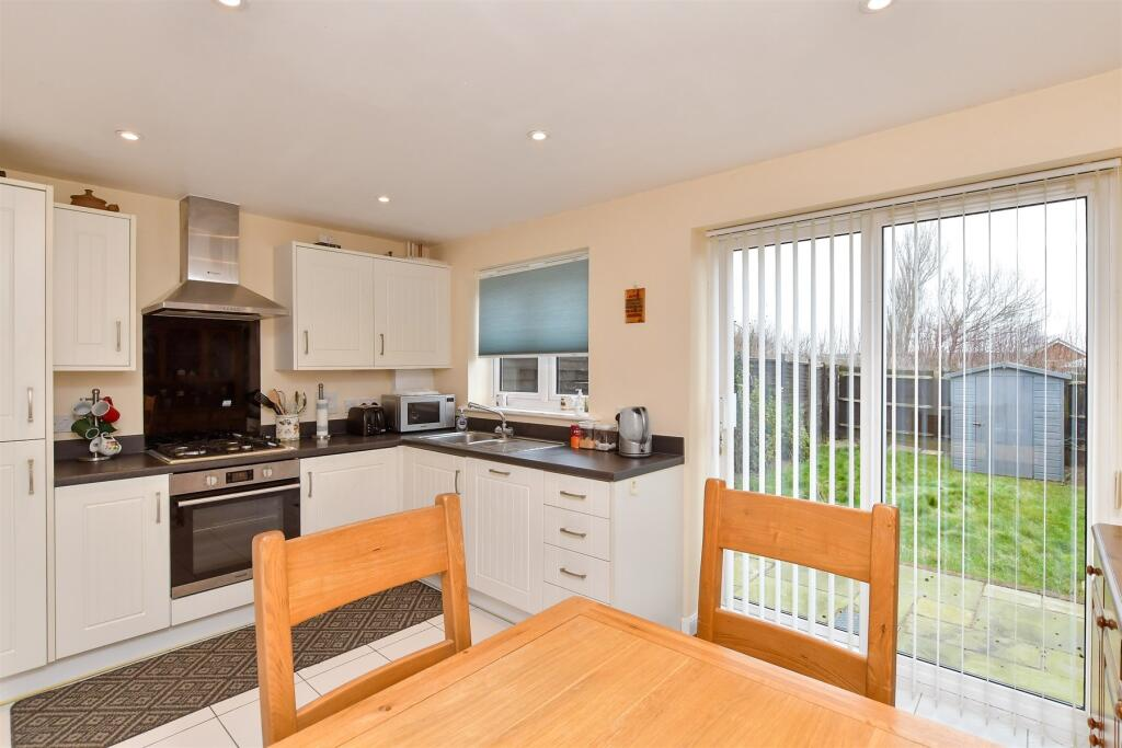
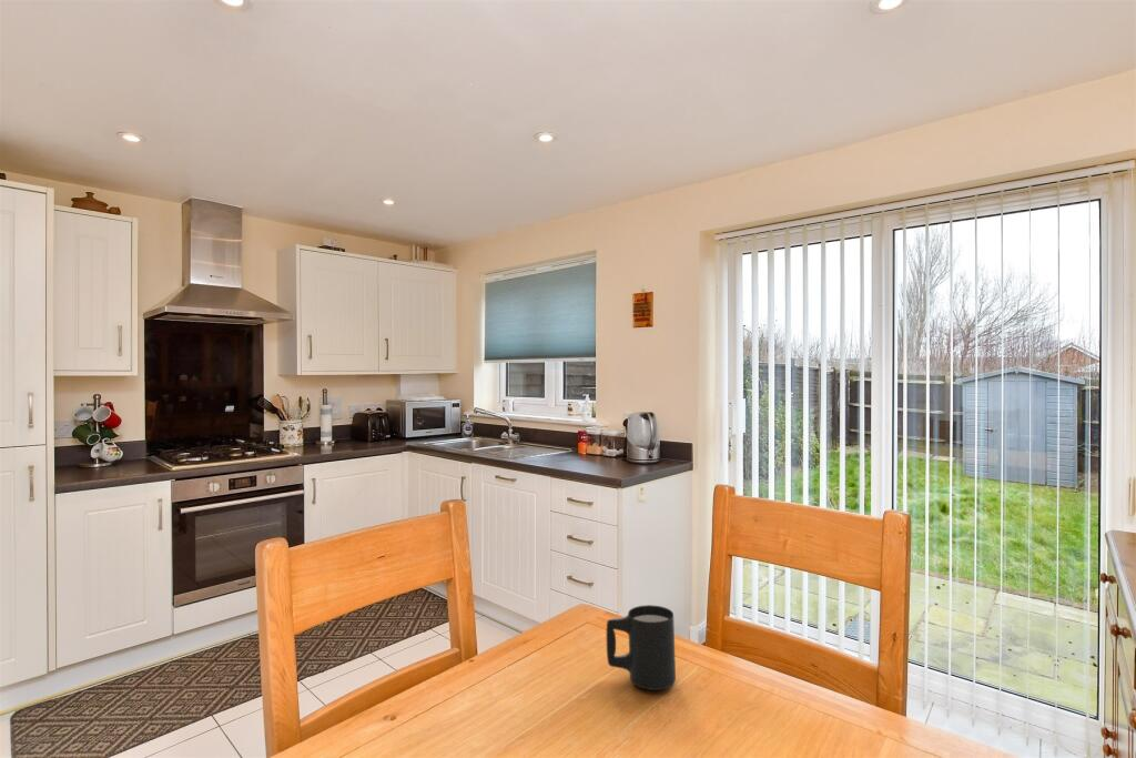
+ mug (640, 646)
